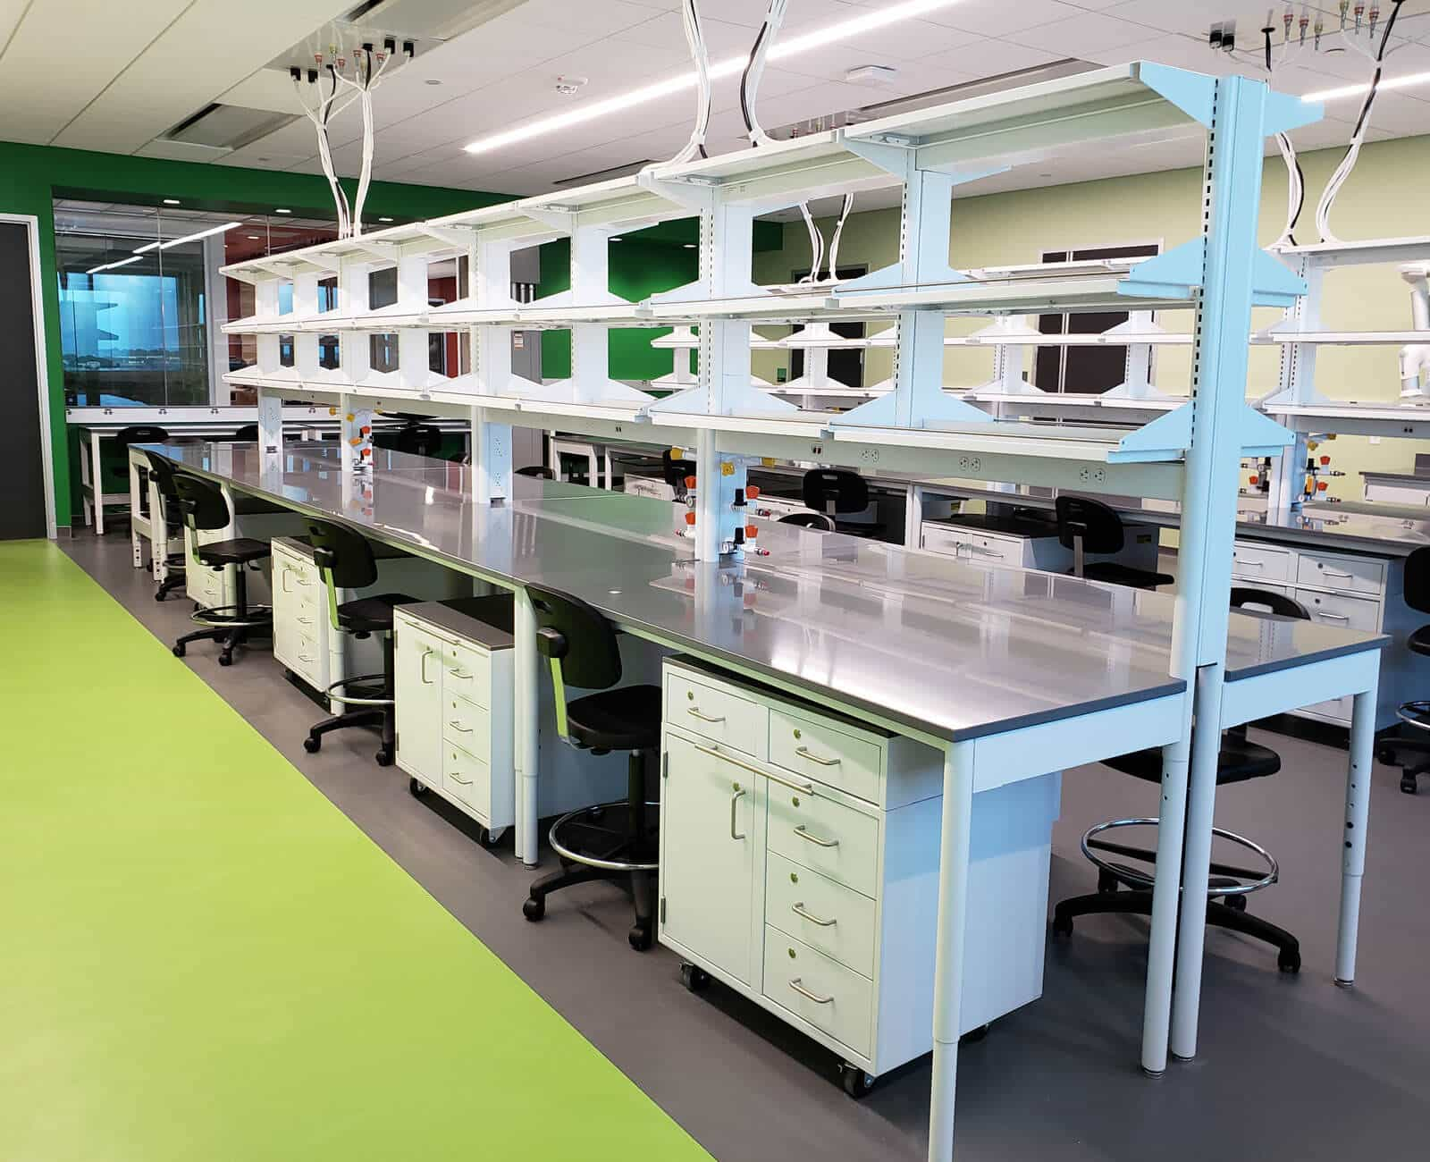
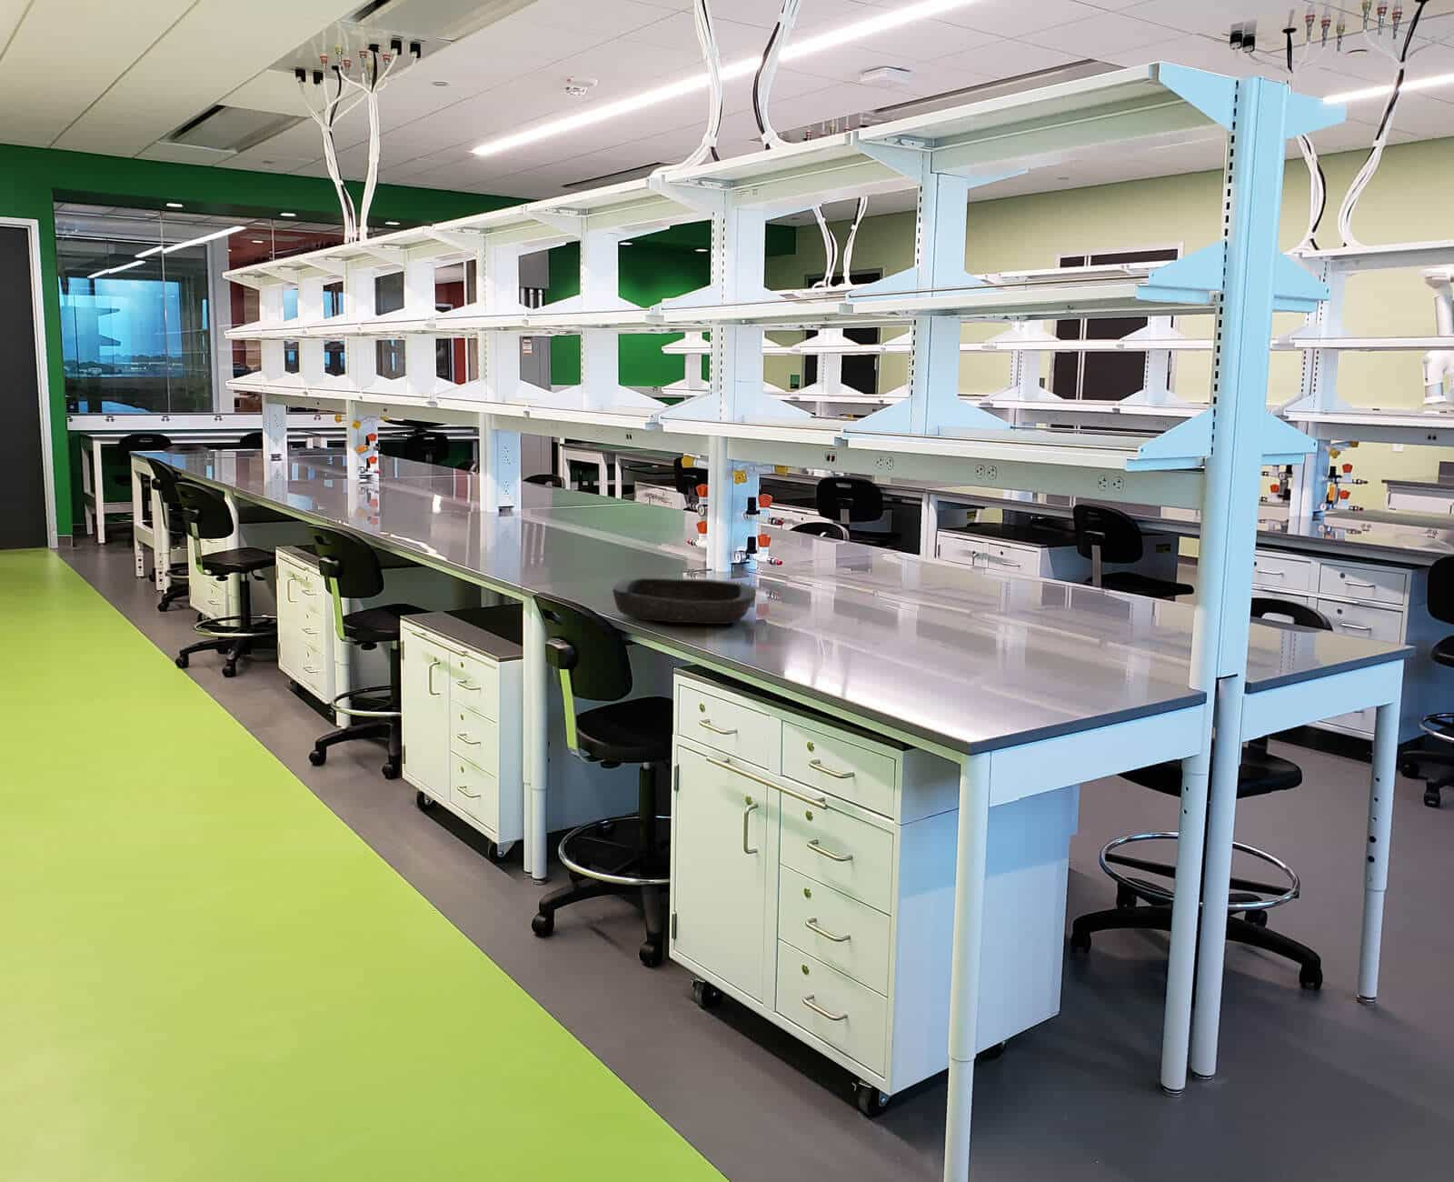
+ container (685, 601)
